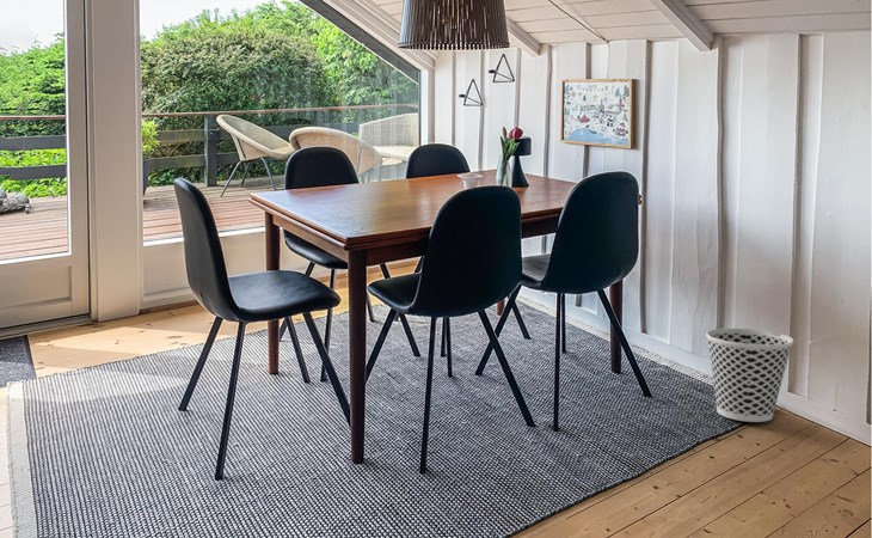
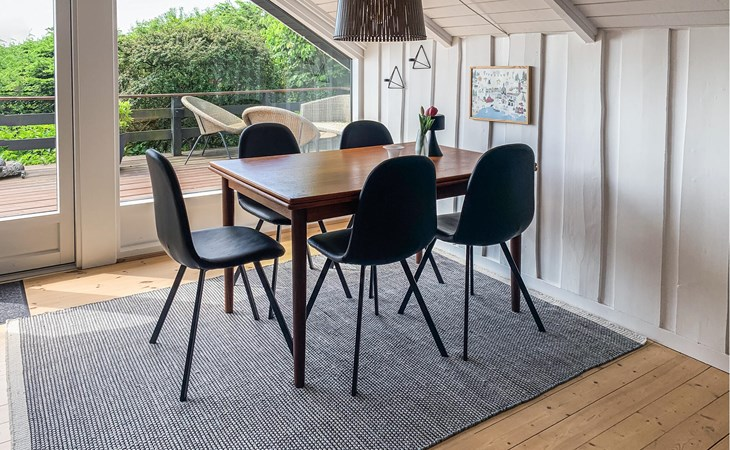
- wastebasket (747, 374)
